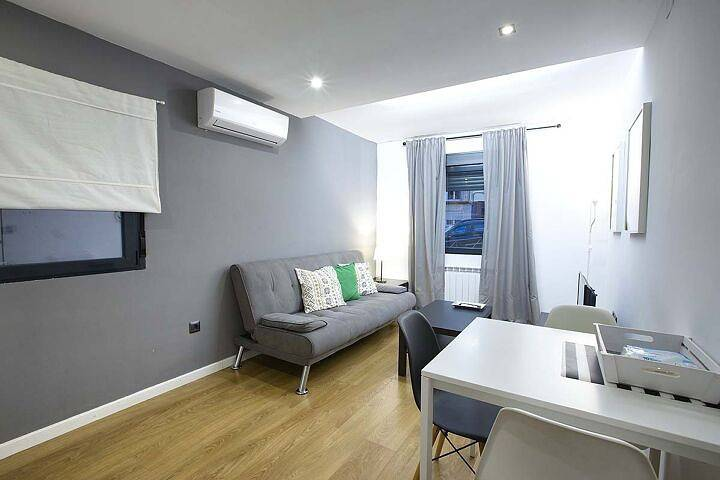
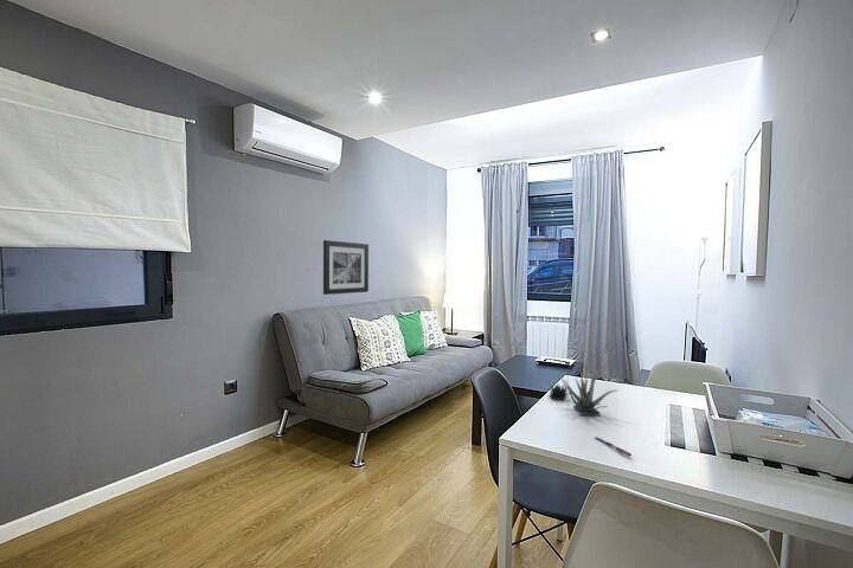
+ pen (611, 445)
+ wall art (347, 267)
+ succulent plant (576, 380)
